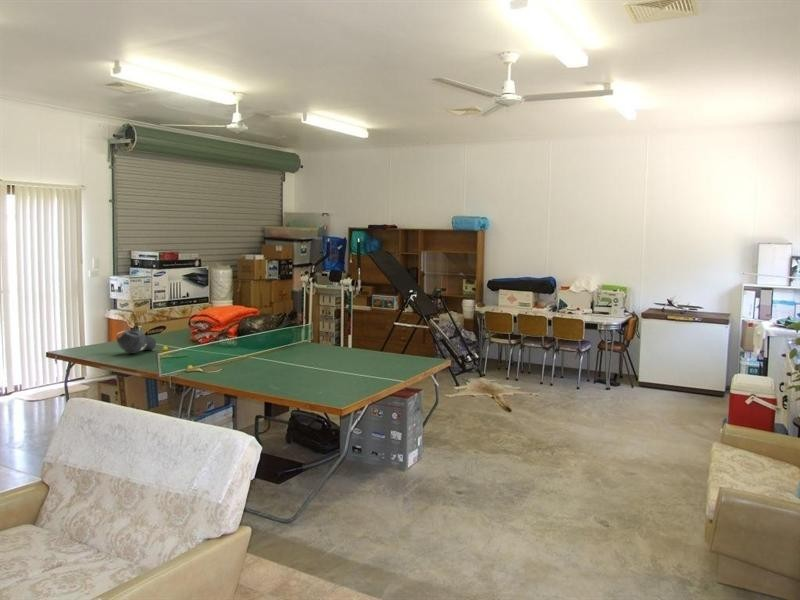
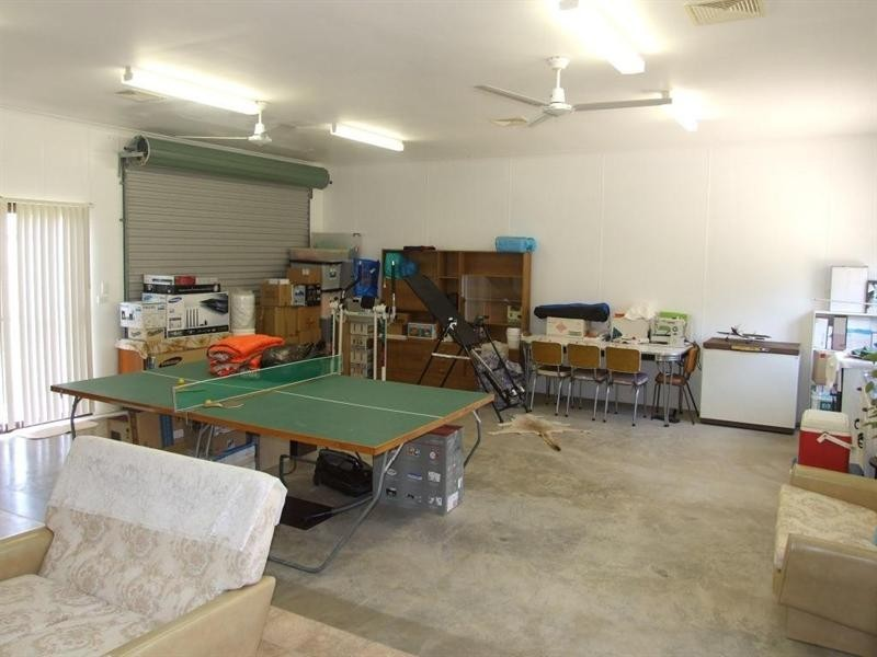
- cap (136, 340)
